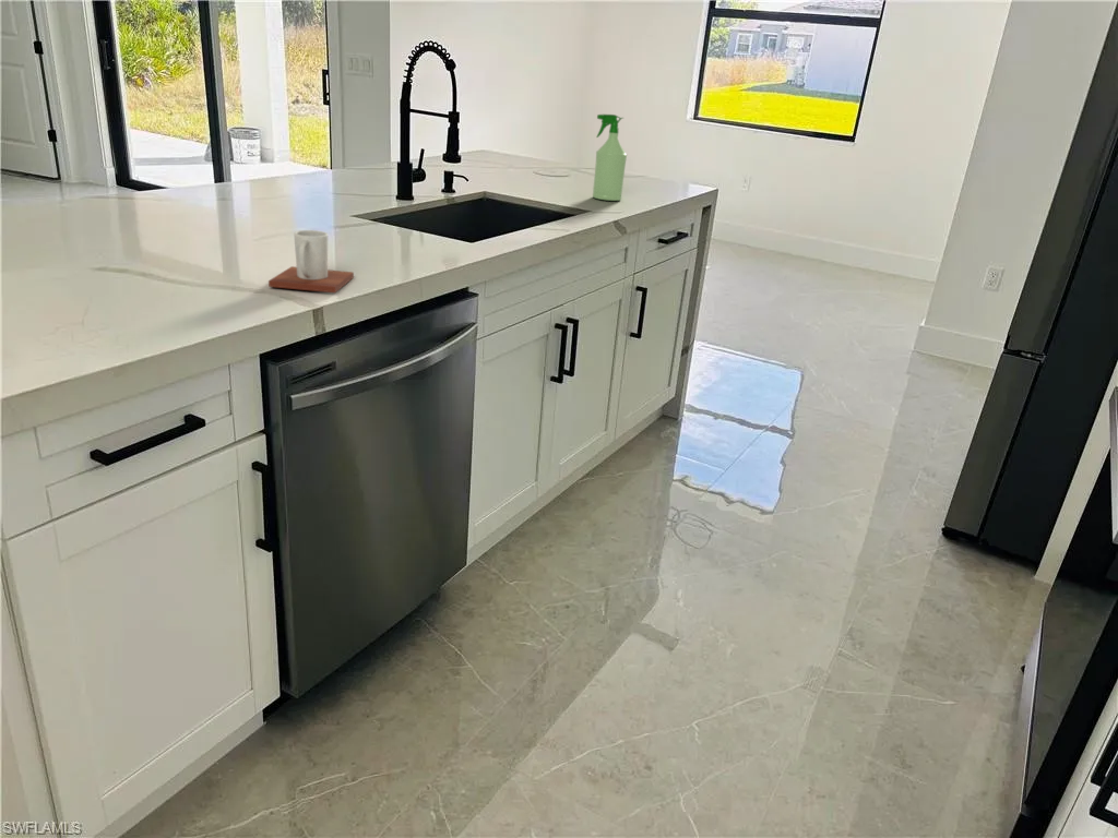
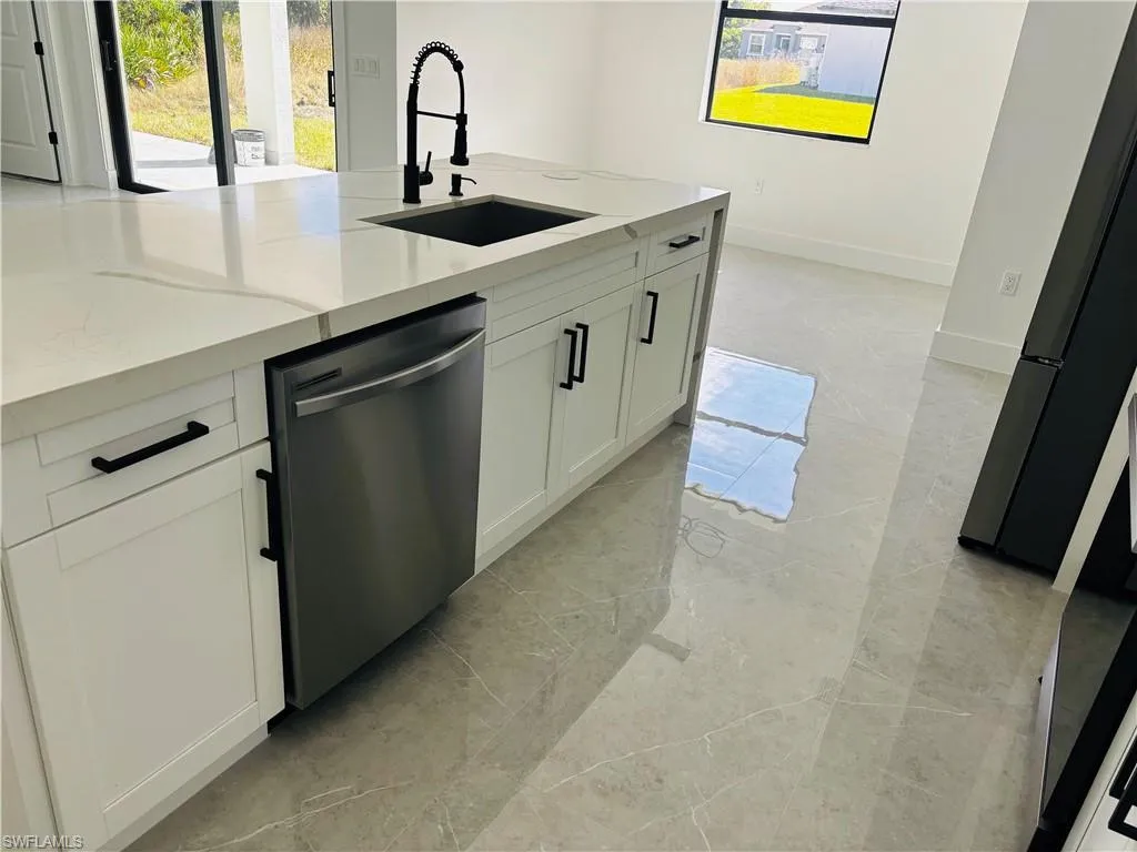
- spray bottle (610, 157)
- mug (311, 258)
